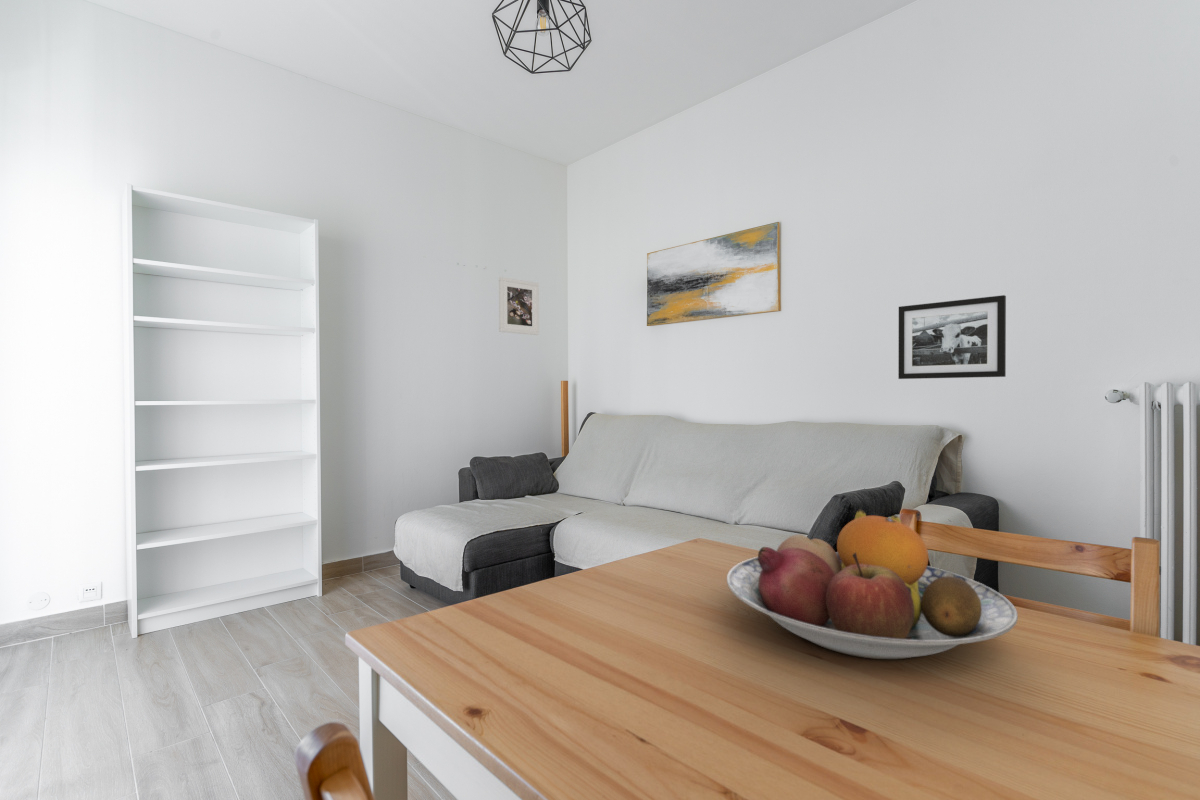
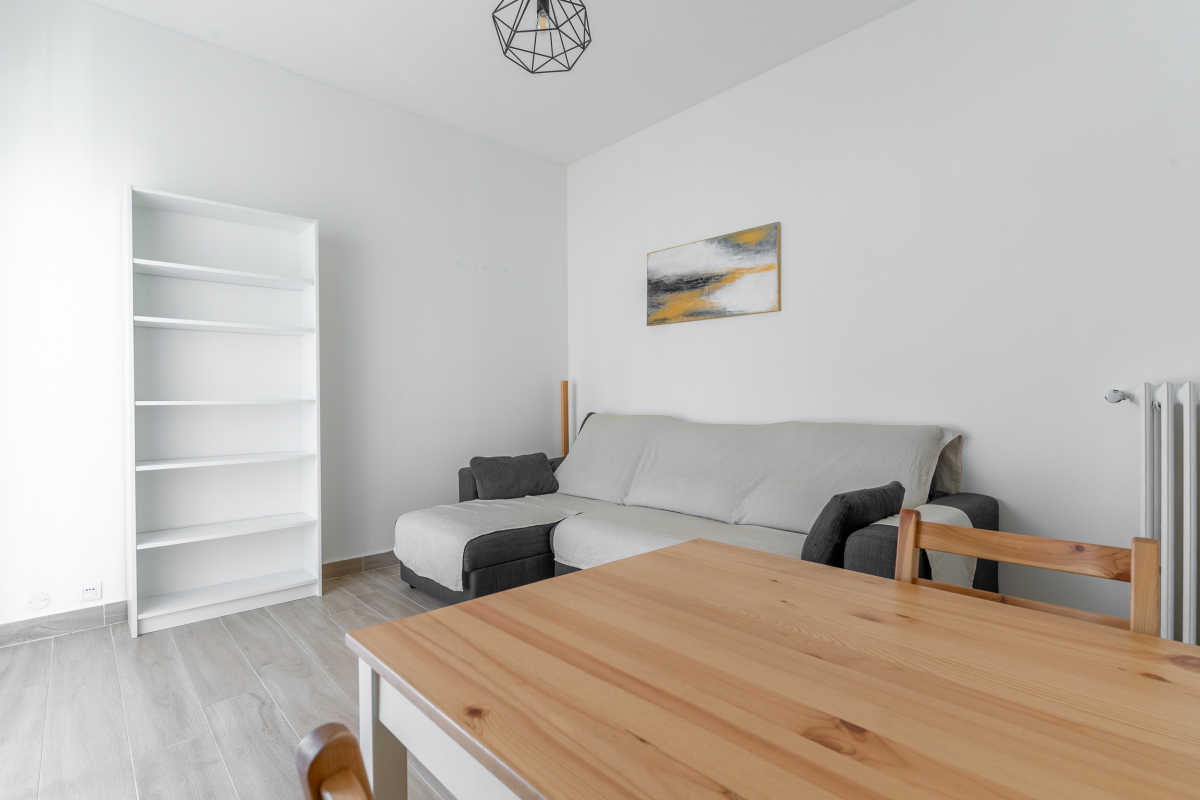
- fruit bowl (858, 576)
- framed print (519, 306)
- picture frame (949, 339)
